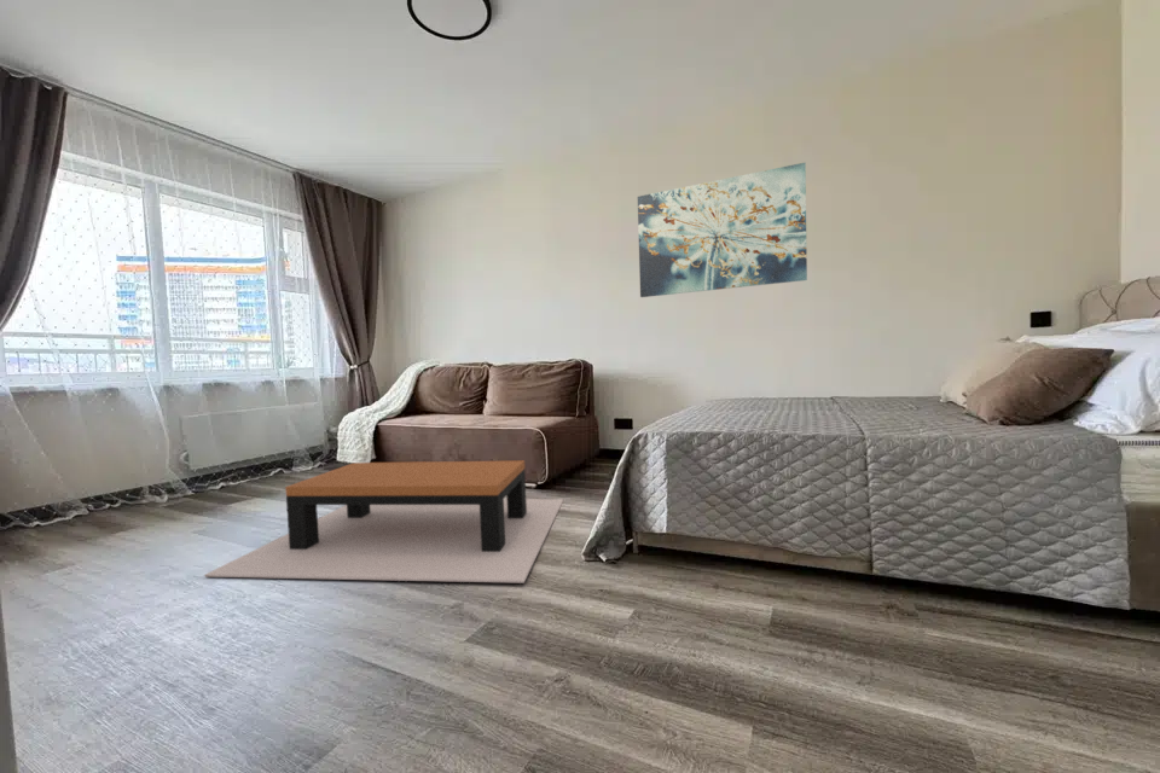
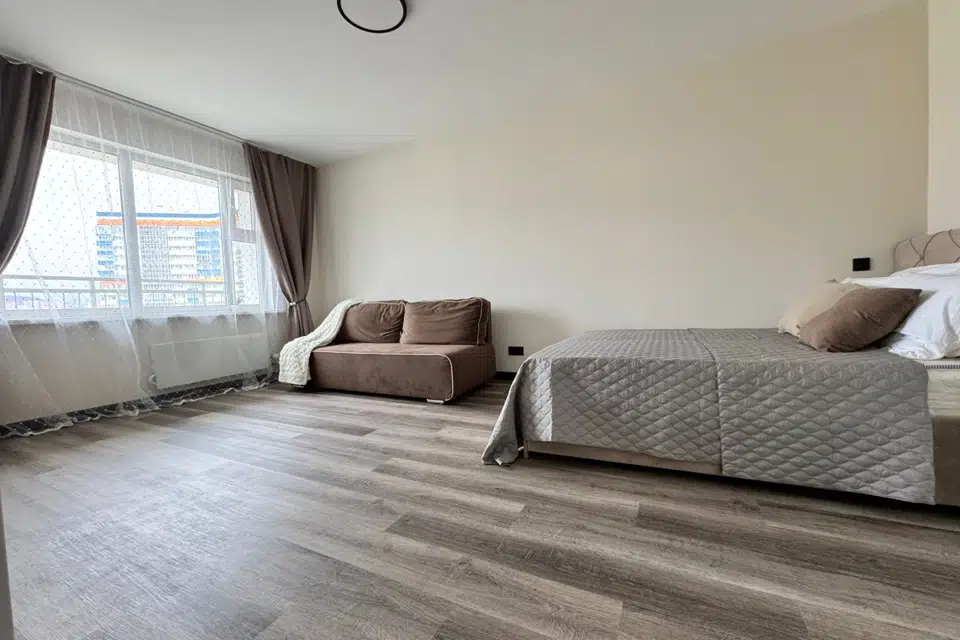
- coffee table (417, 501)
- wall art (715, 236)
